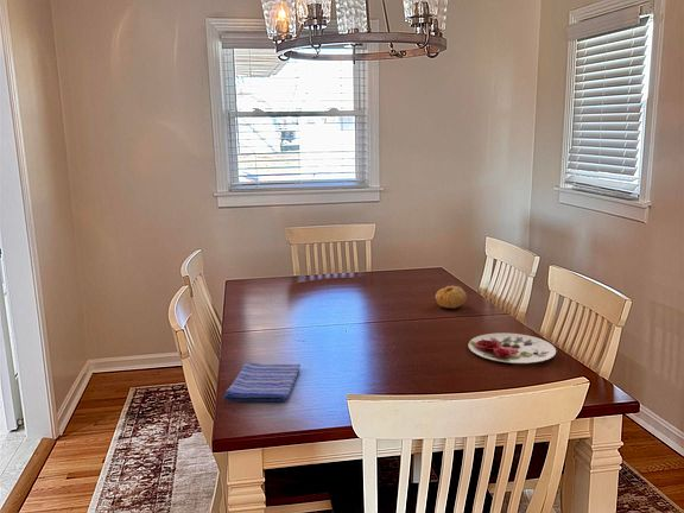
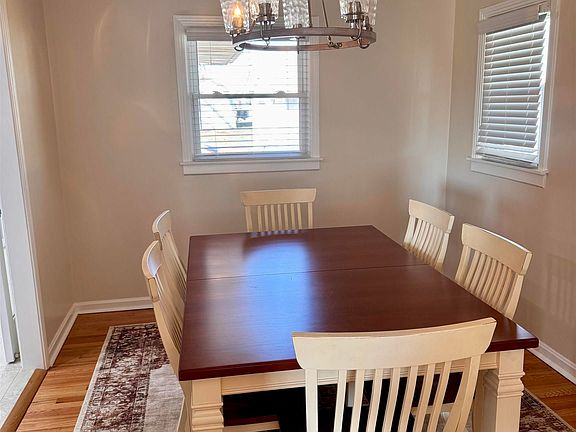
- dish towel (264, 379)
- plate (511, 346)
- fruit (450, 296)
